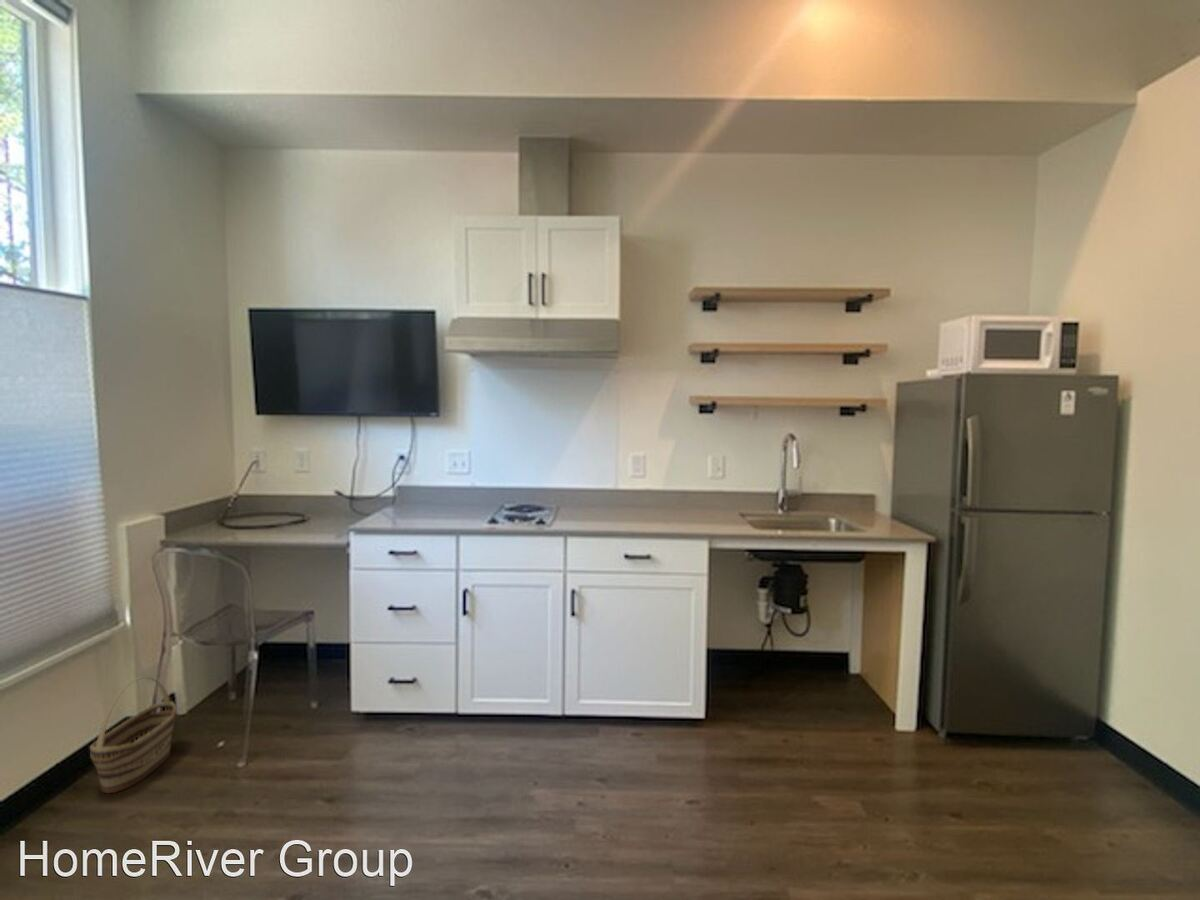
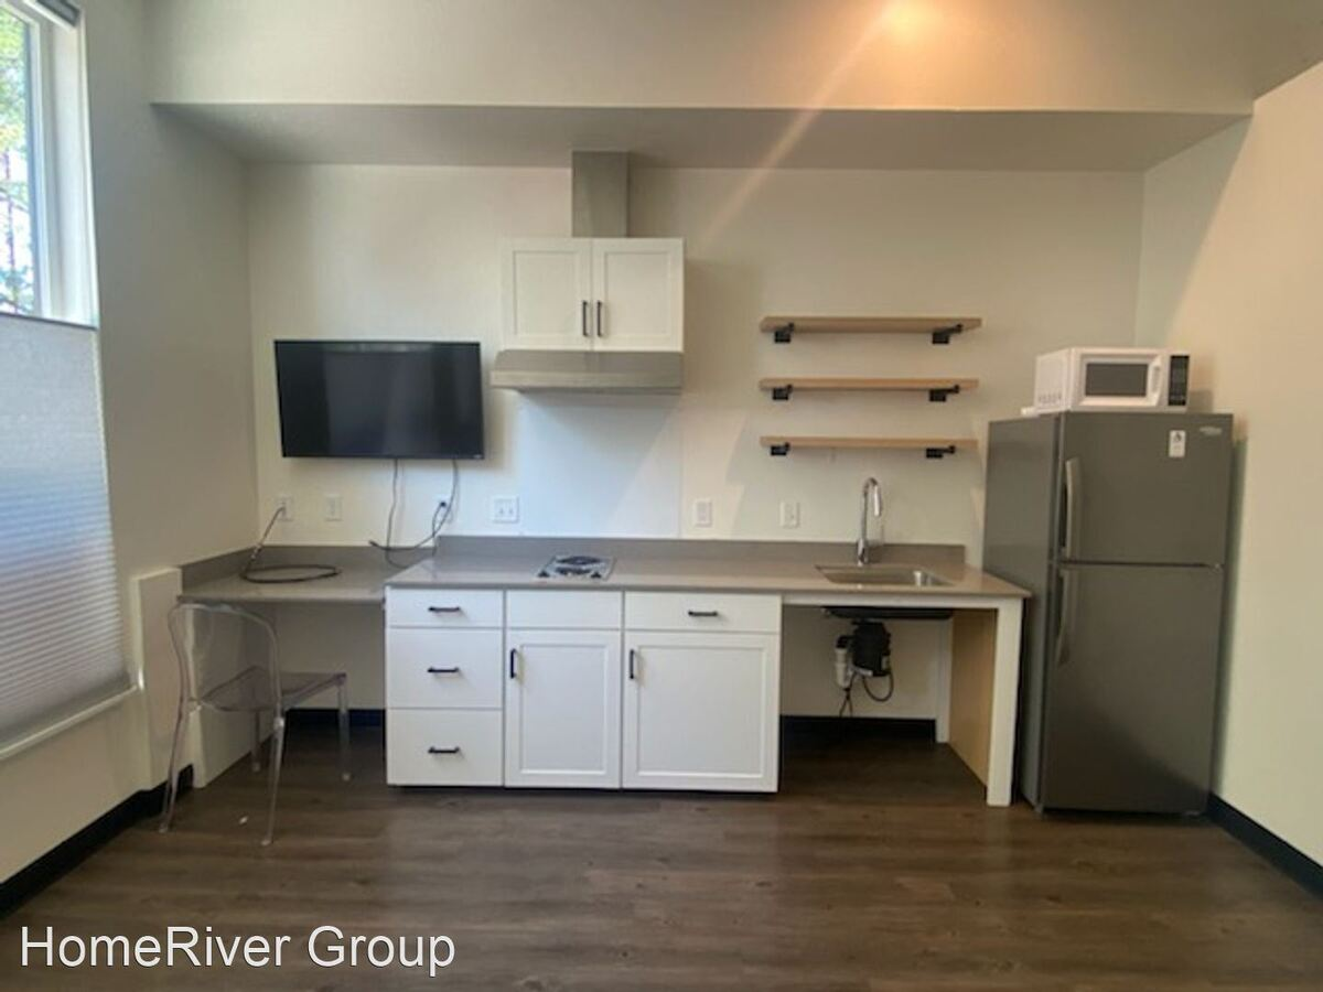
- basket (135, 725)
